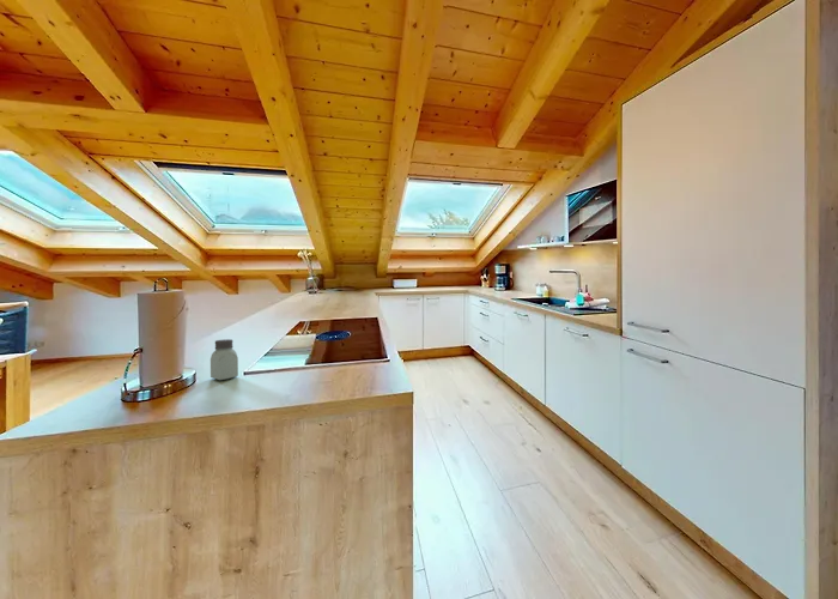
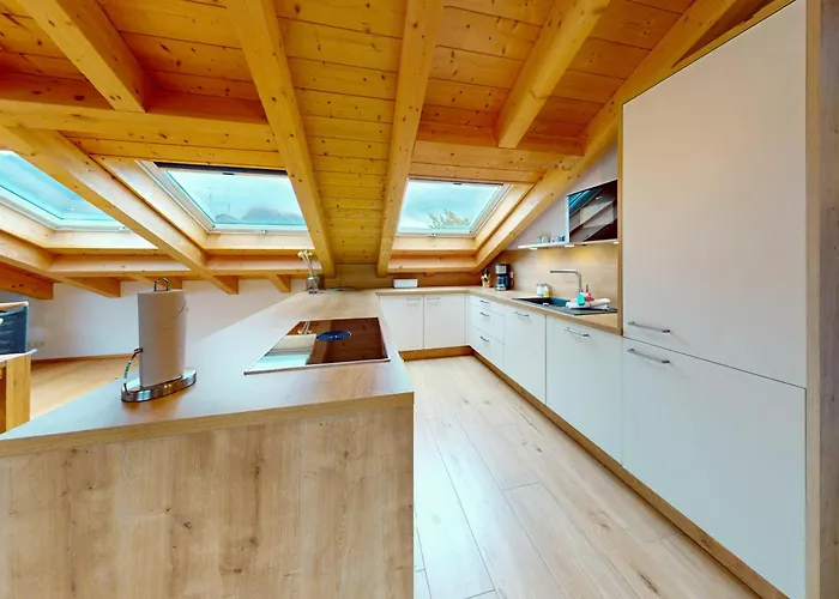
- saltshaker (224, 358)
